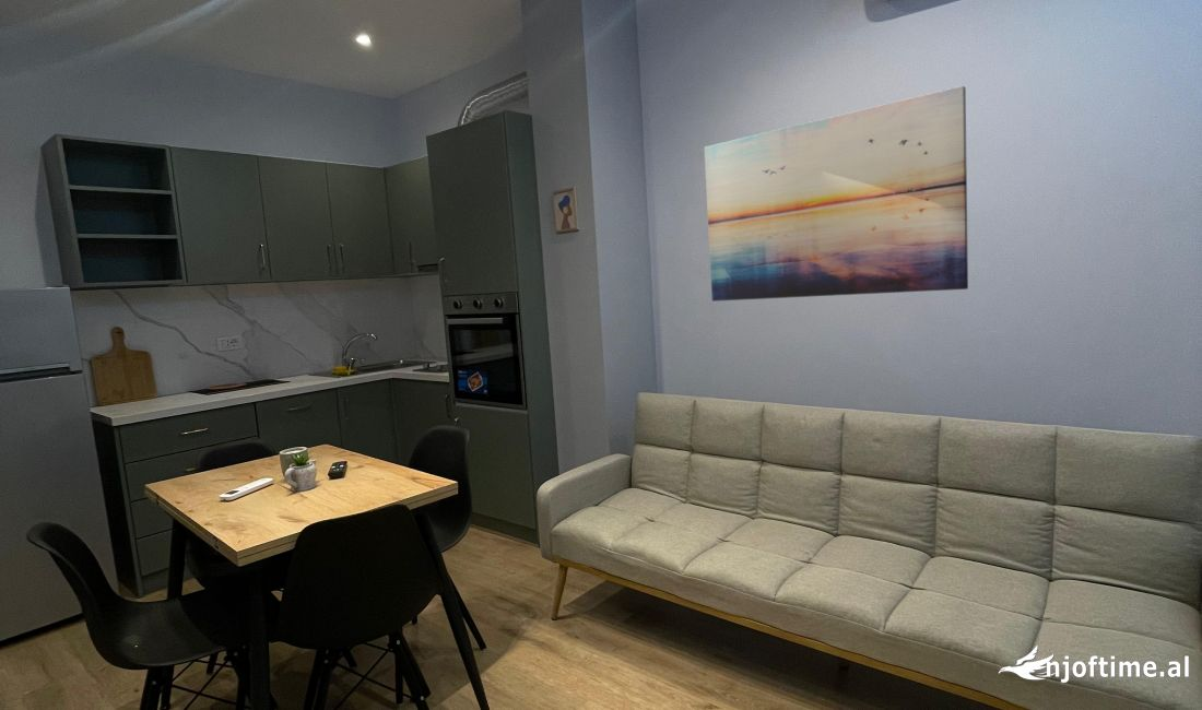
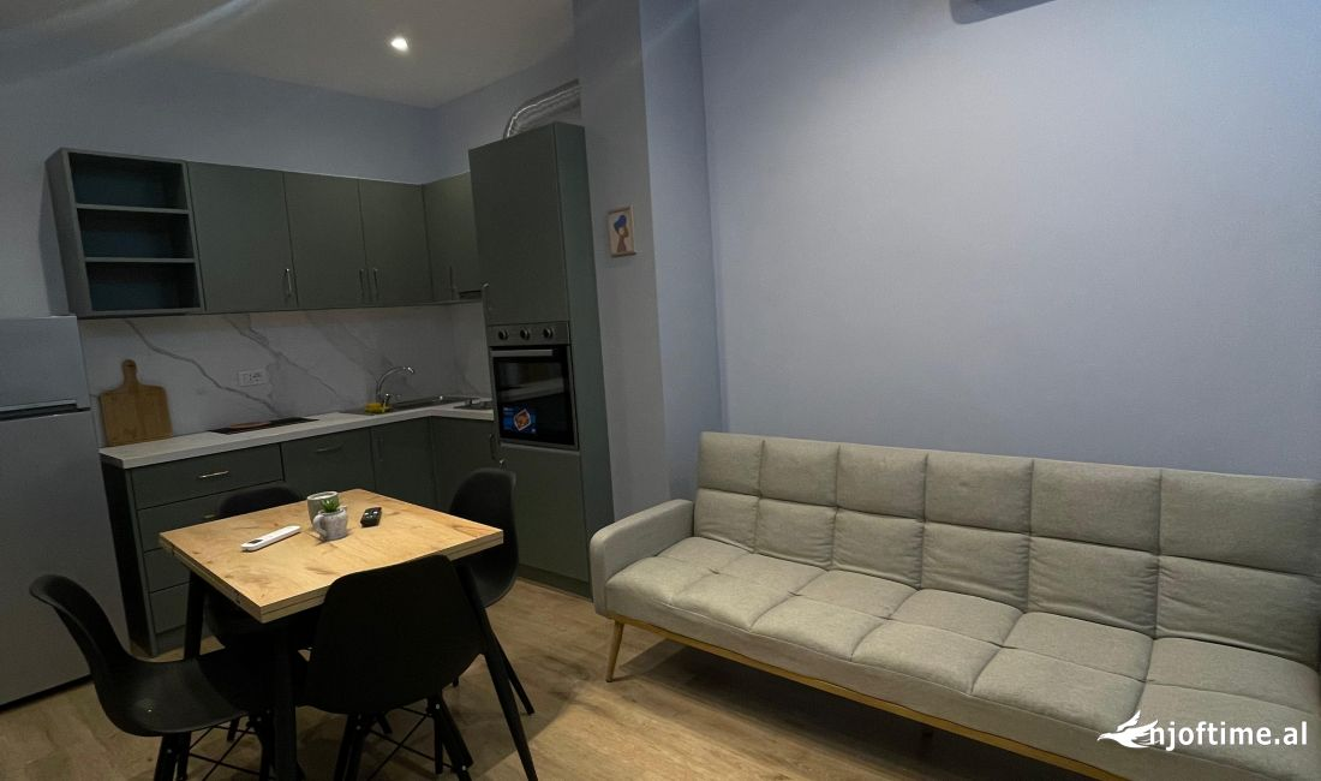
- wall art (821, 209)
